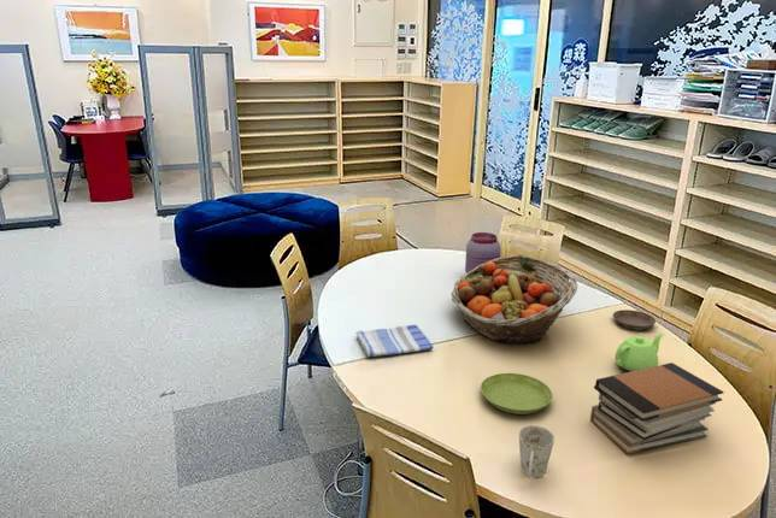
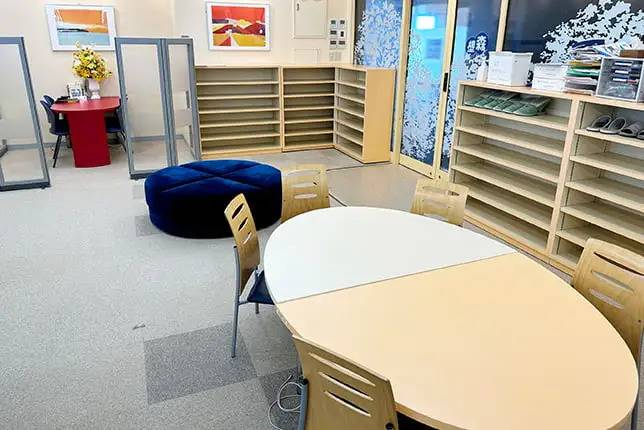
- mug (534, 458)
- book stack (653, 407)
- saucer (633, 320)
- jar (482, 257)
- saucer (515, 394)
- fruit basket (511, 296)
- teapot (639, 352)
- dish towel (393, 340)
